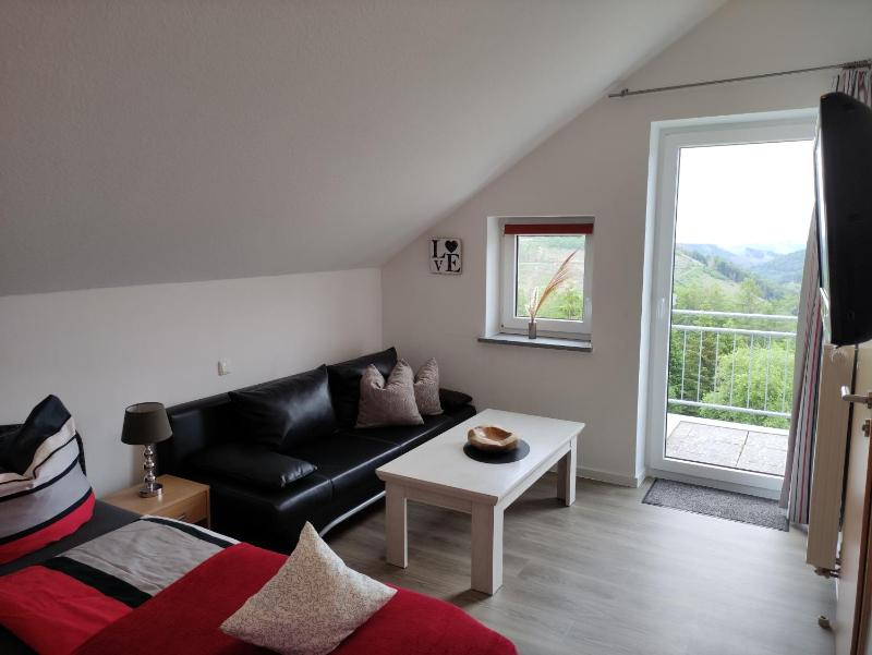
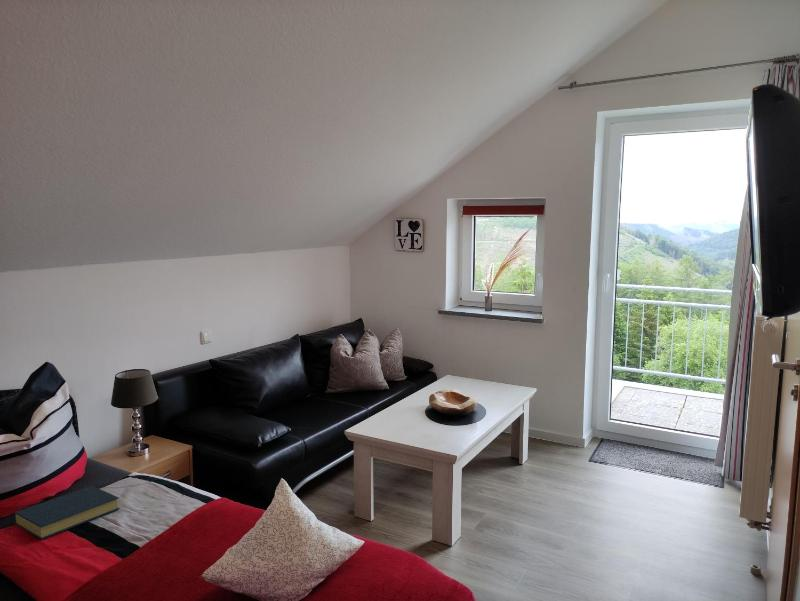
+ hardback book (68, 510)
